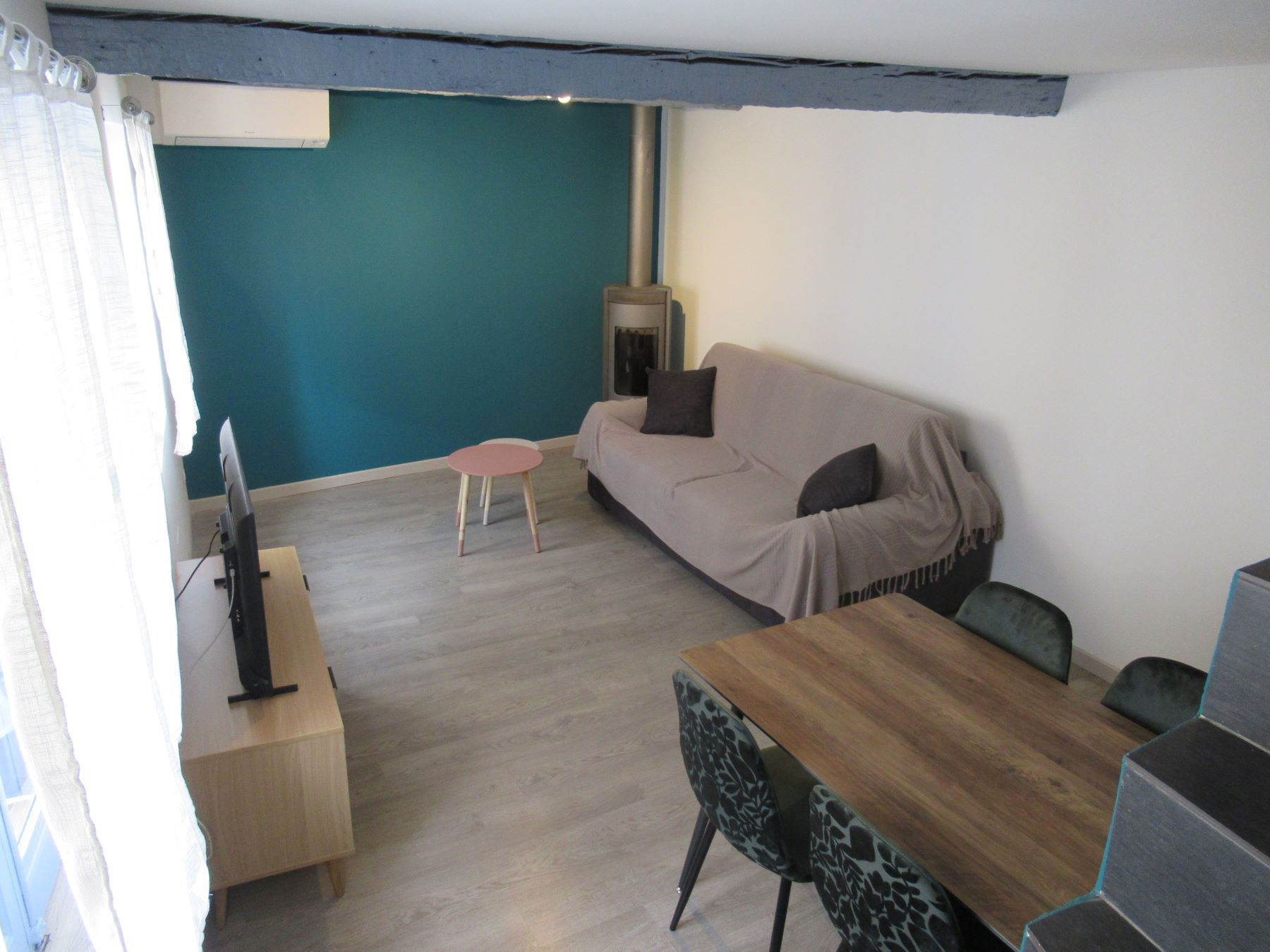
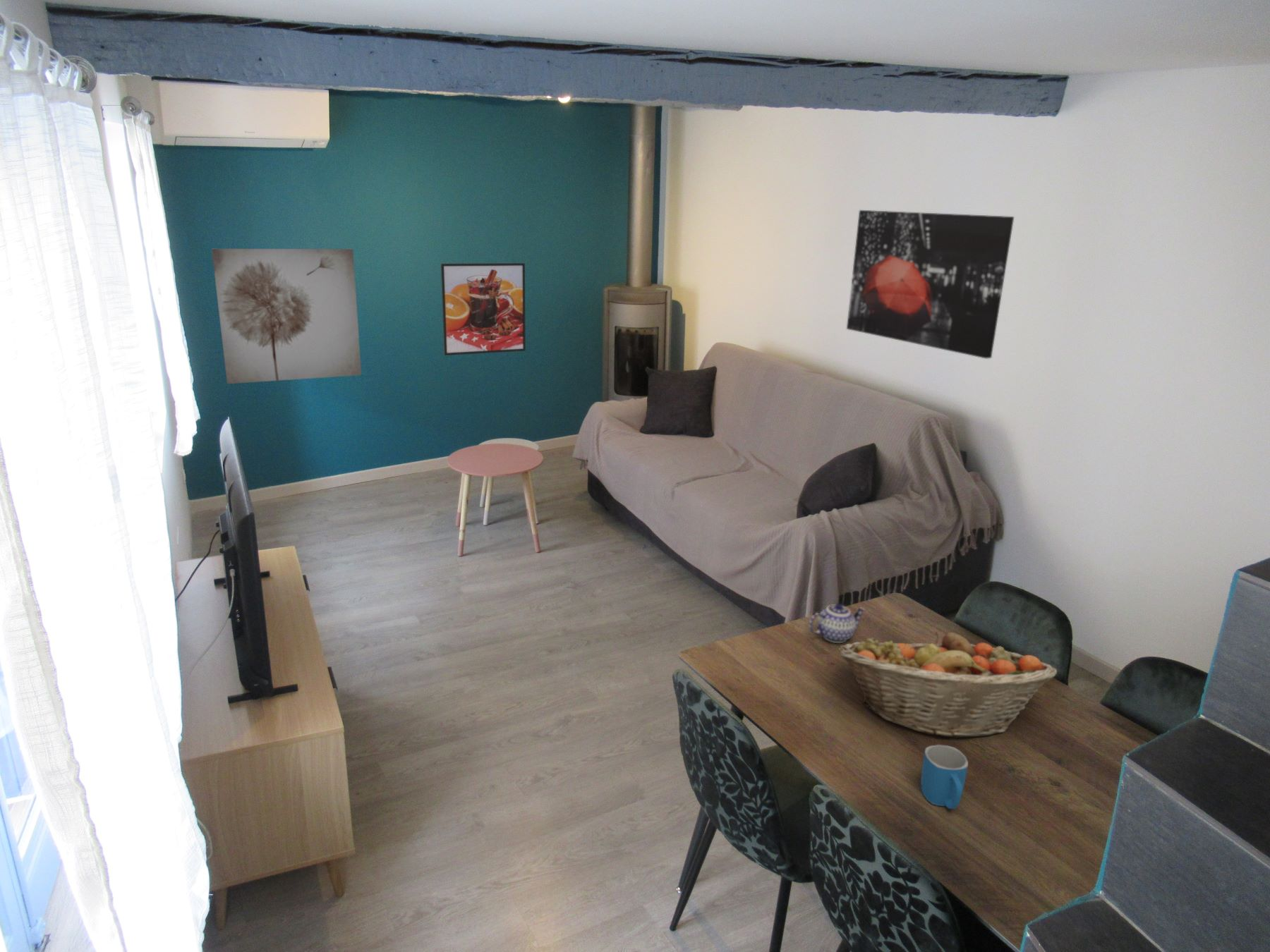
+ wall art (921, 279)
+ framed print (484, 308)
+ fruit basket (942, 673)
+ mug (946, 781)
+ teapot (837, 621)
+ wall art (290, 315)
